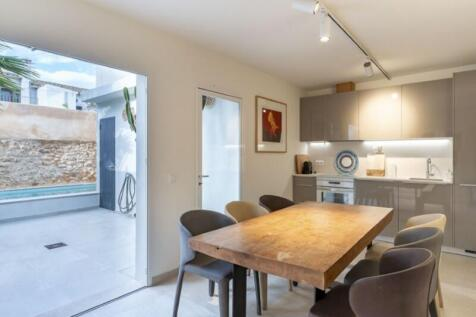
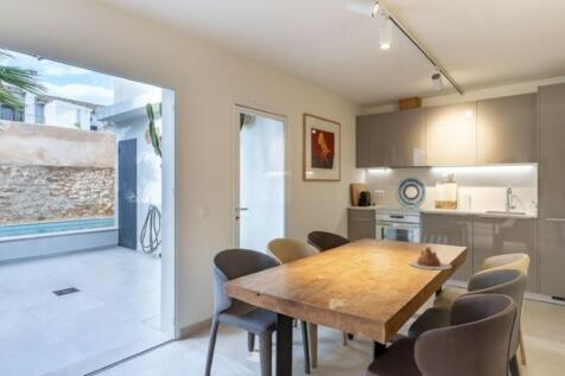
+ teapot (430, 255)
